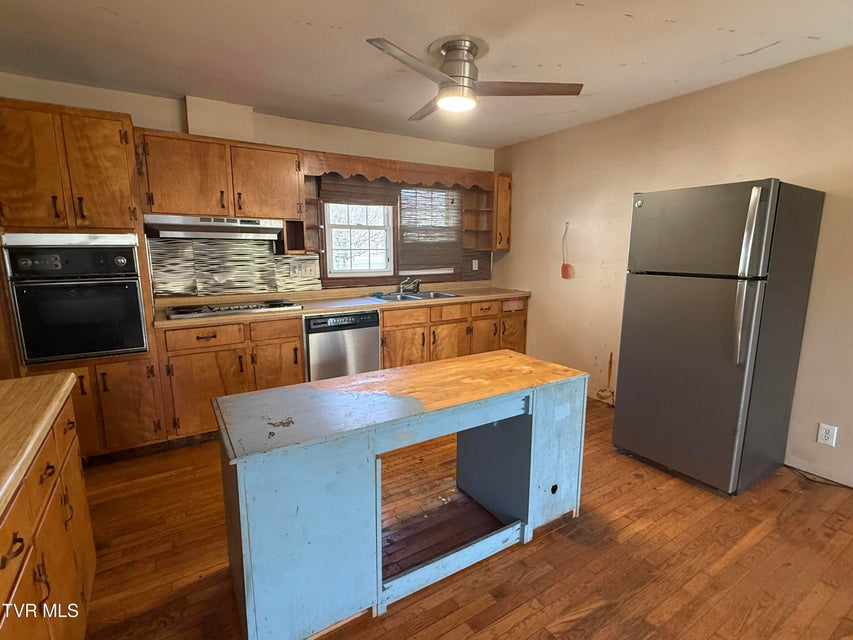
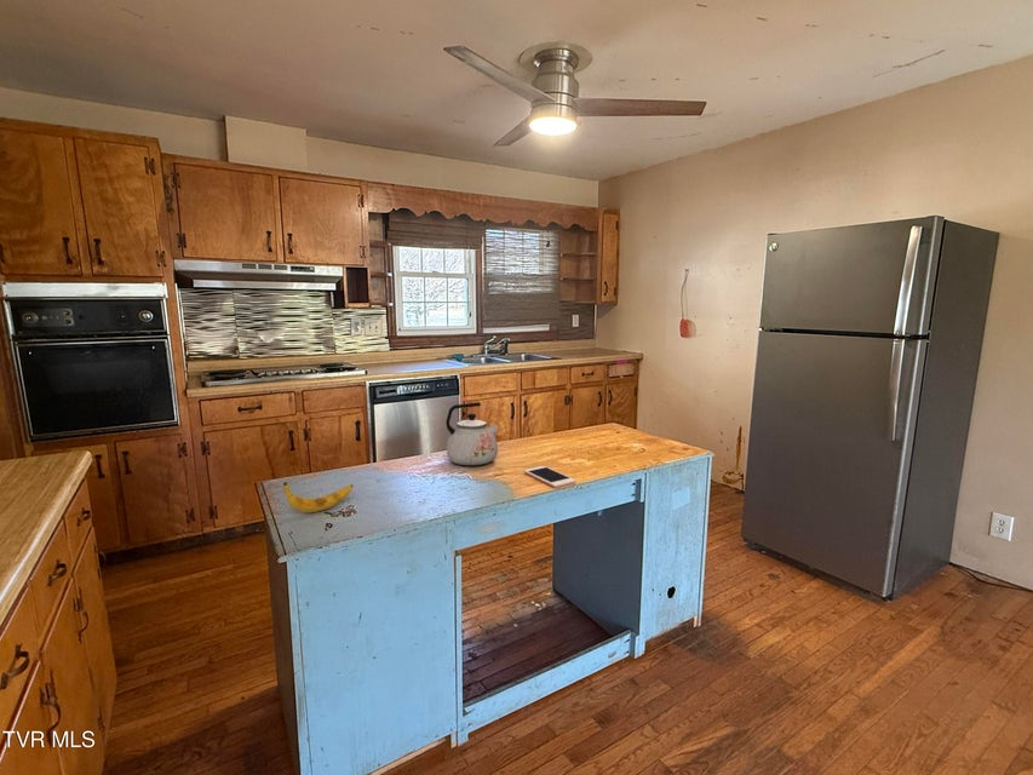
+ kettle (472, 431)
+ cell phone (549, 476)
+ banana (322, 496)
